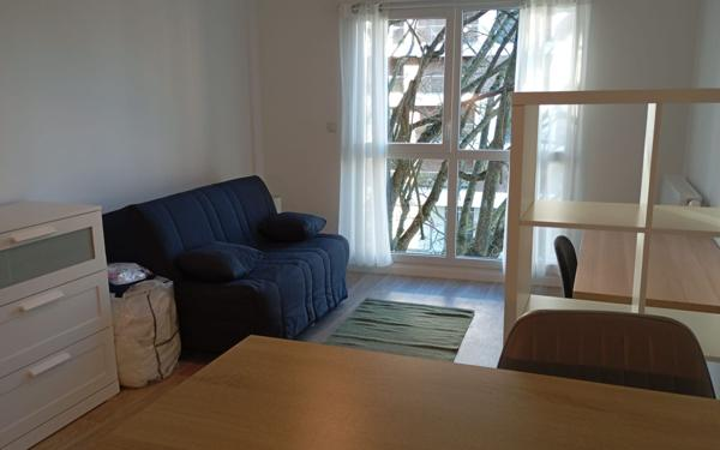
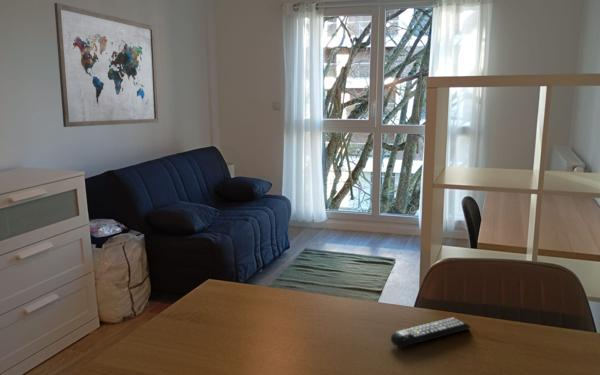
+ wall art (113, 71)
+ remote control (431, 331)
